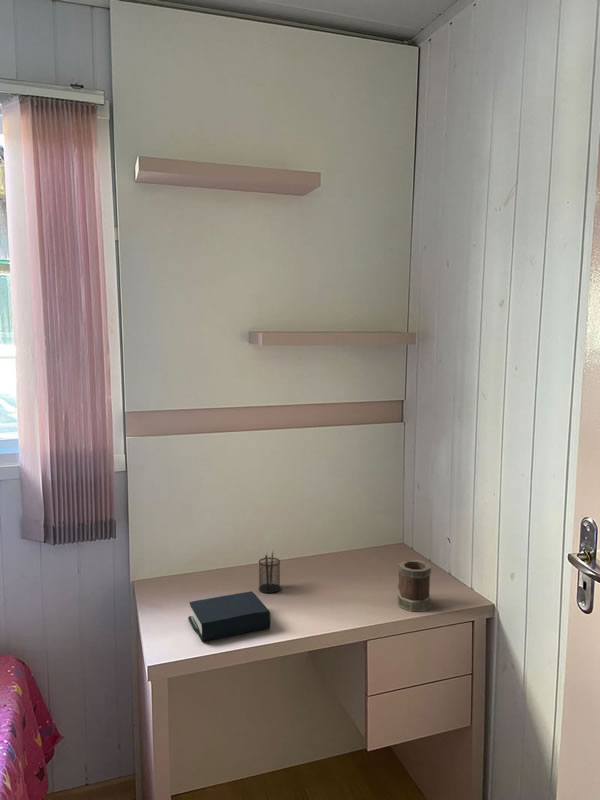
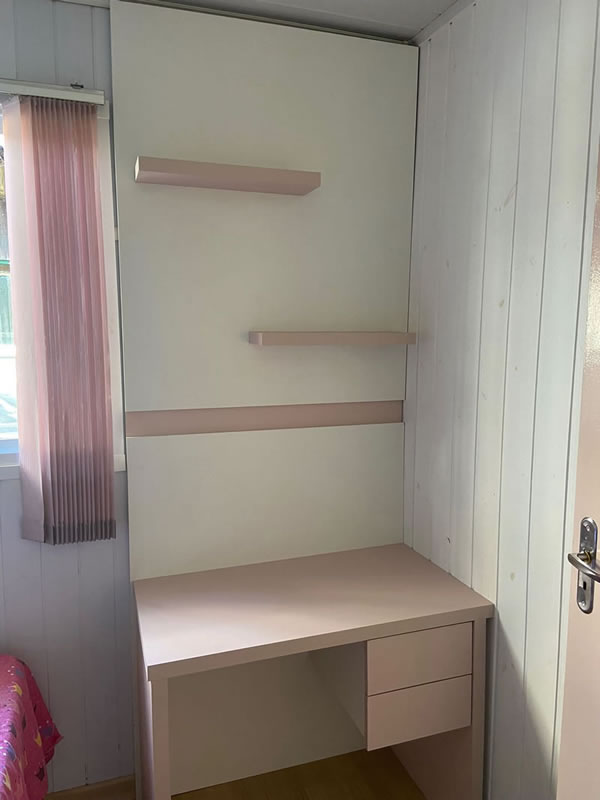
- pencil holder (269, 568)
- mug (412, 582)
- book (228, 615)
